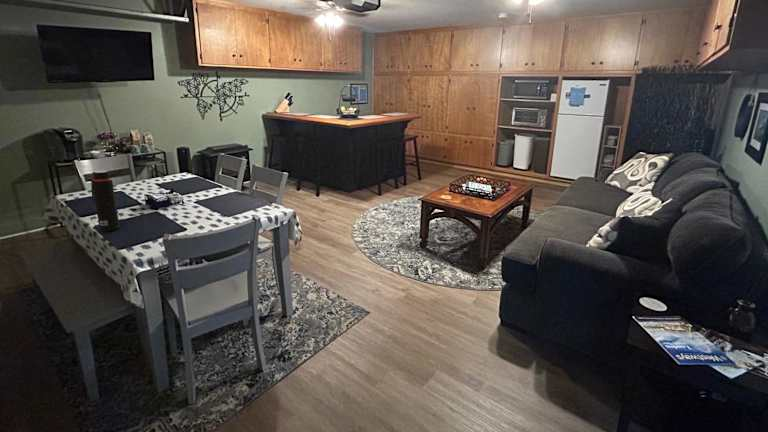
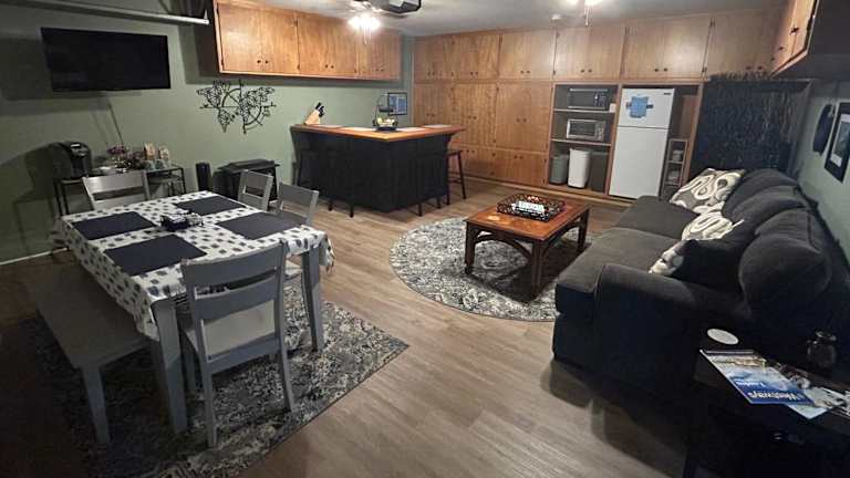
- water bottle (103, 200)
